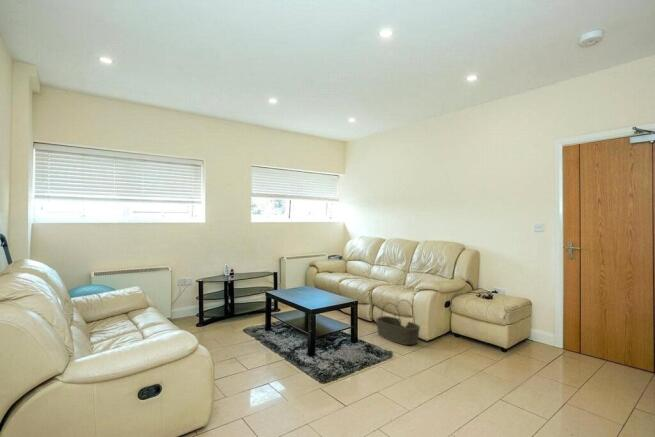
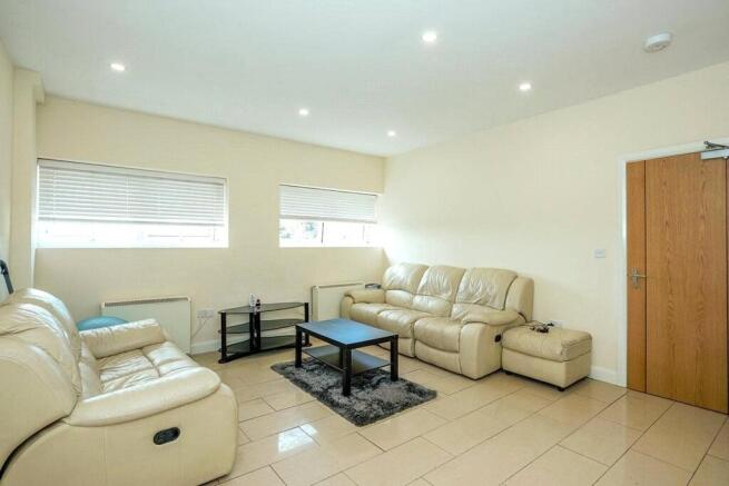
- basket (397, 319)
